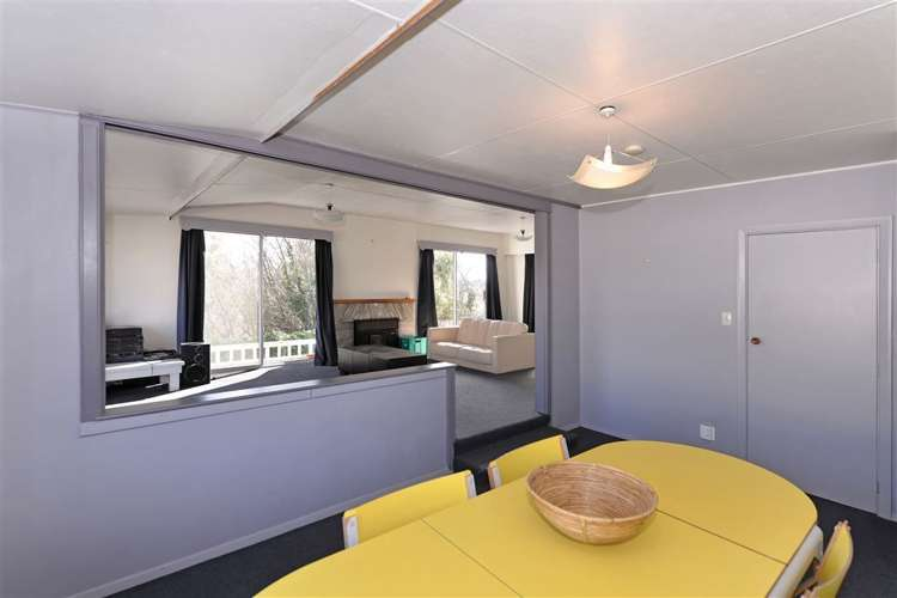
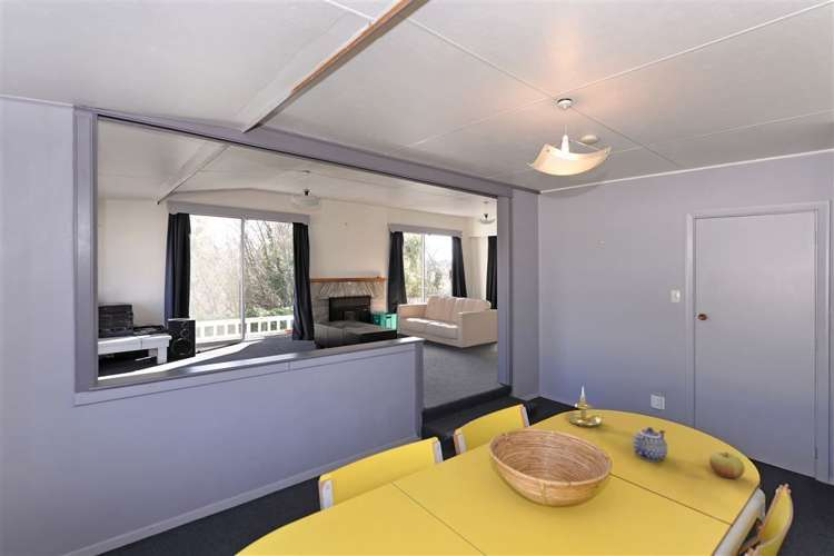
+ teapot (649, 441)
+ apple (726, 464)
+ candle holder (585, 405)
